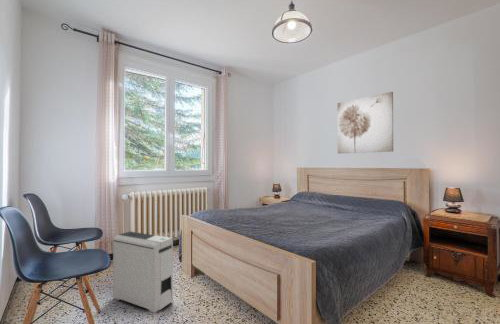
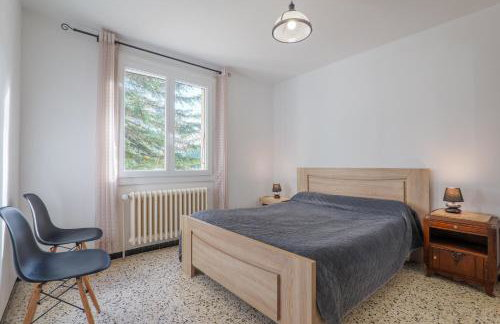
- wall art (363, 125)
- air purifier (142, 267)
